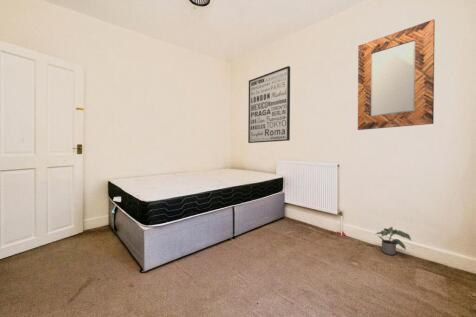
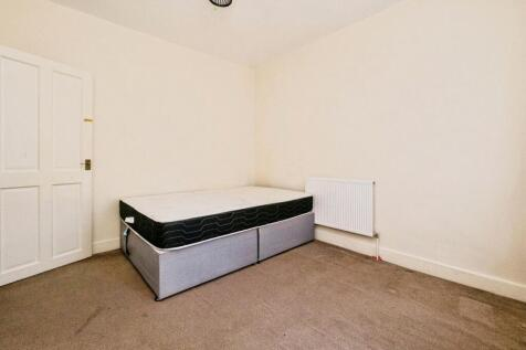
- home mirror (392, 80)
- potted plant (392, 241)
- wall art (267, 108)
